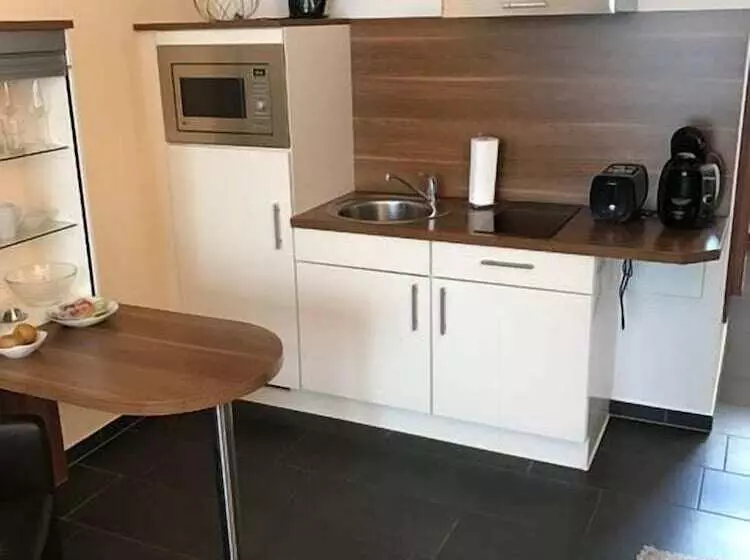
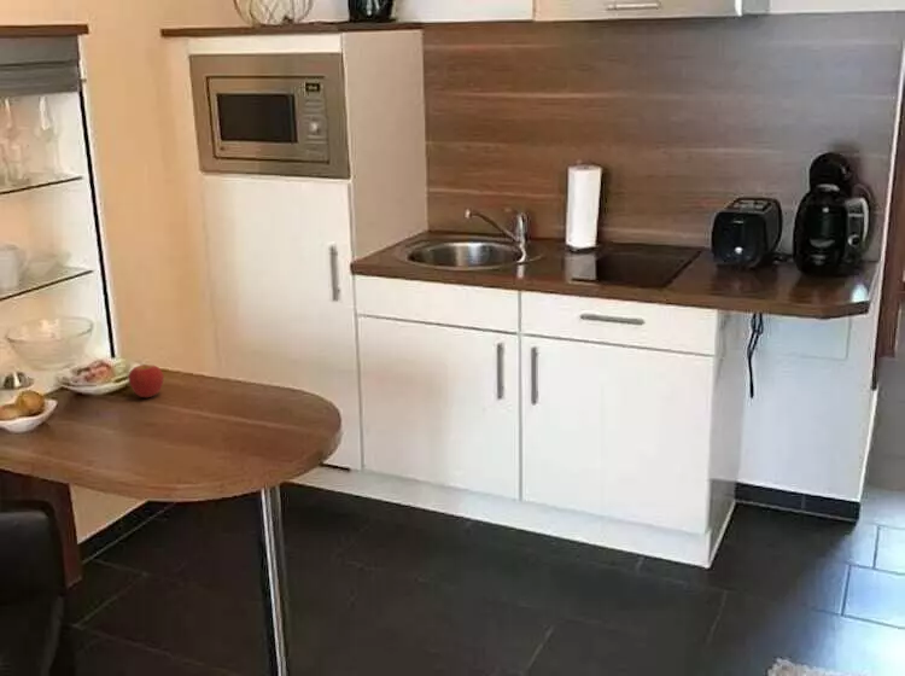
+ apple (146, 379)
